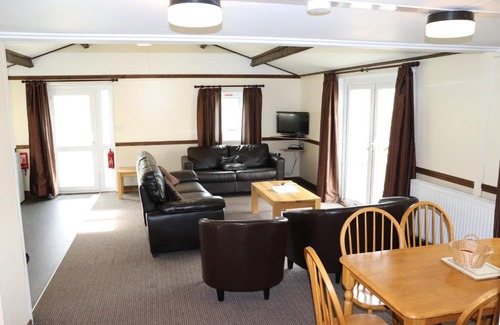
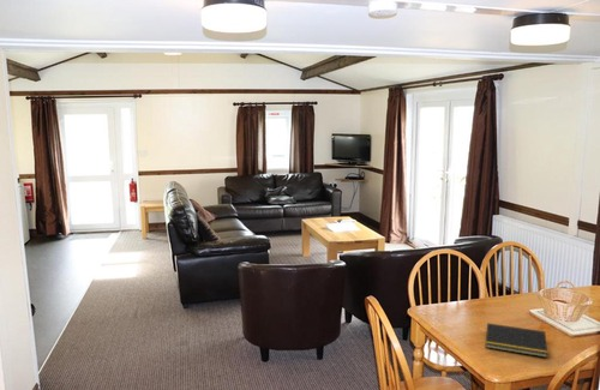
+ notepad (515, 338)
